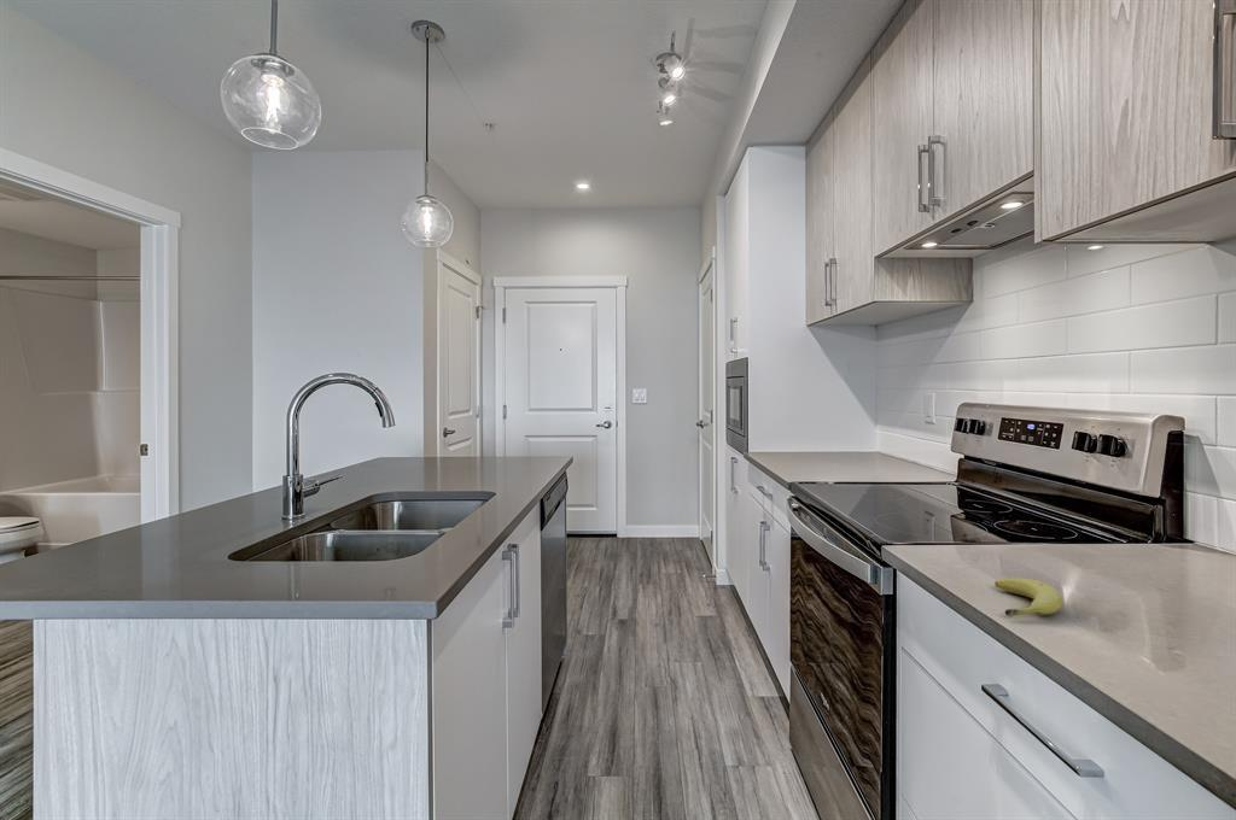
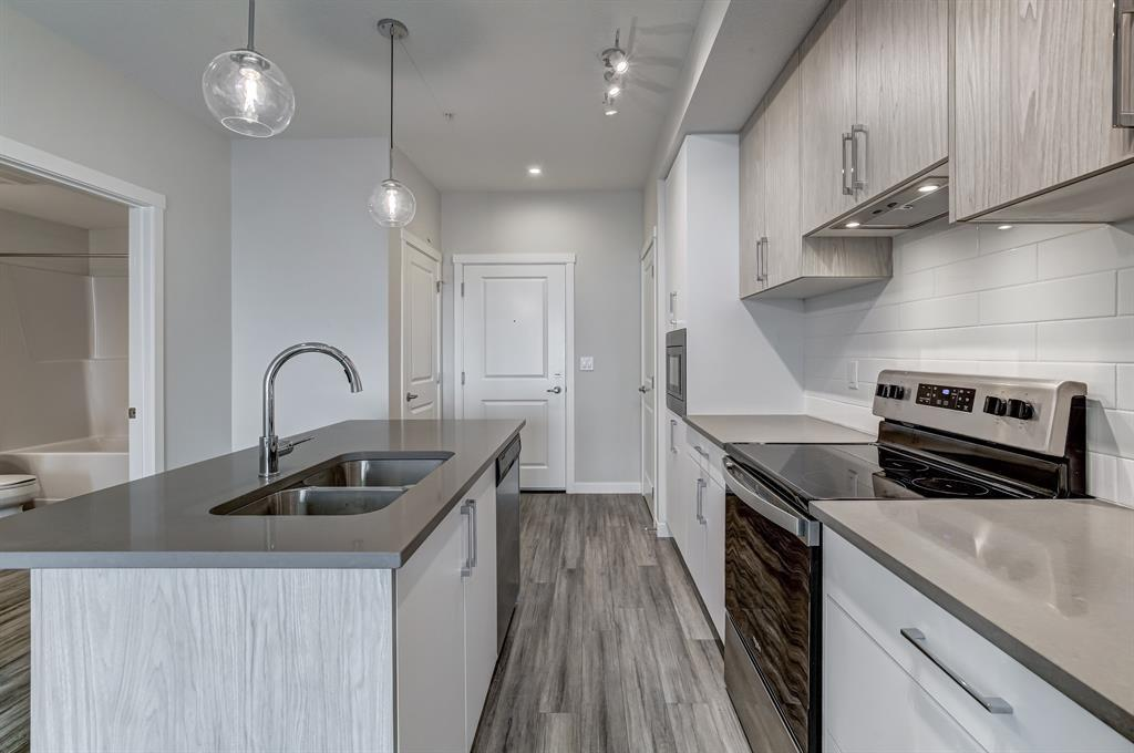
- fruit (1027, 594)
